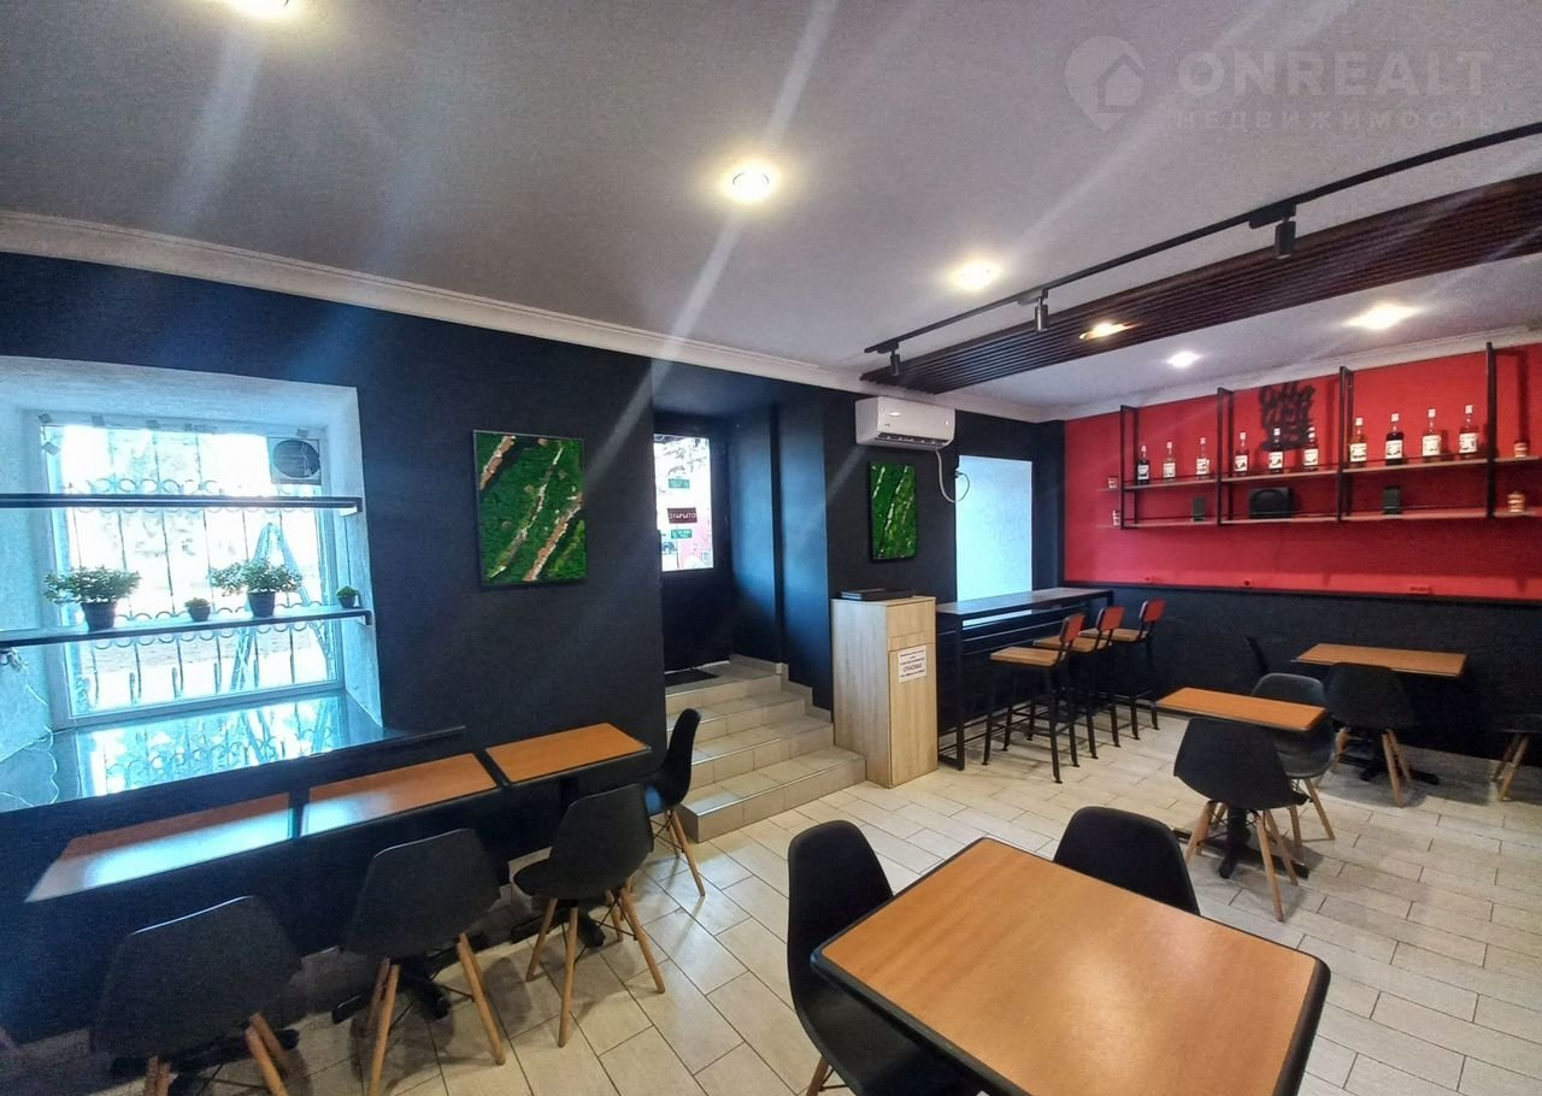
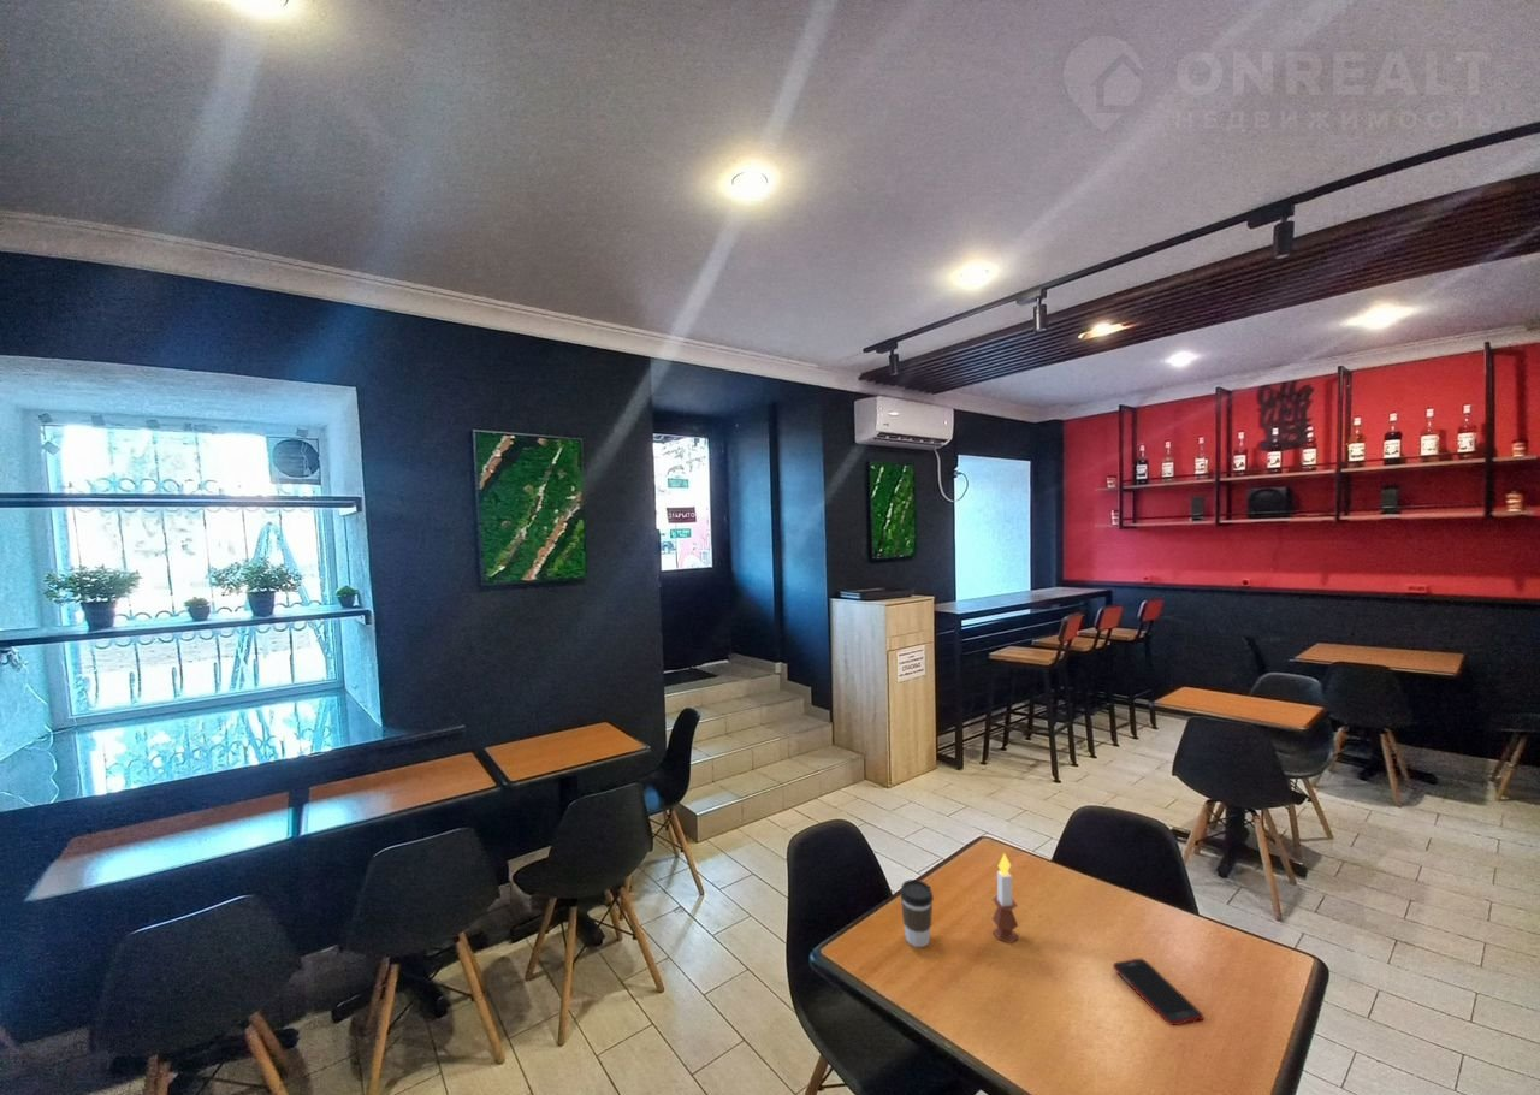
+ cell phone (1155, 990)
+ candle (1005, 893)
+ coffee cup (917, 913)
